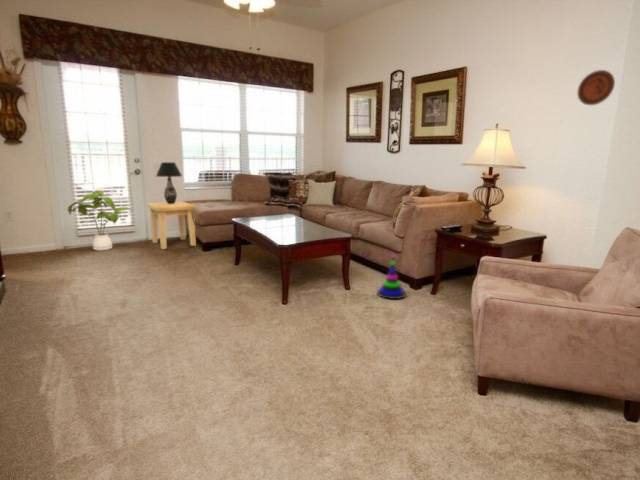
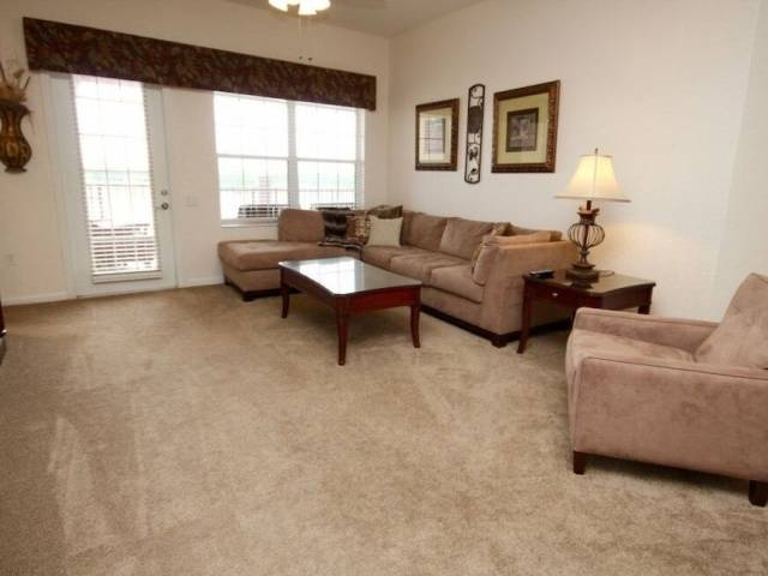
- table lamp (169, 183)
- stacking toy (392, 274)
- decorative plate (595, 88)
- side table (178, 221)
- house plant (105, 220)
